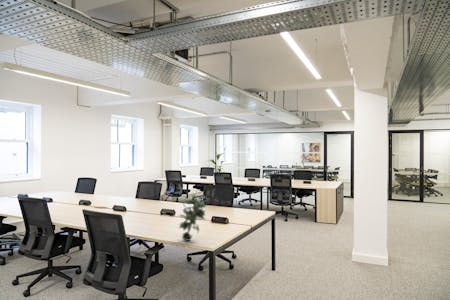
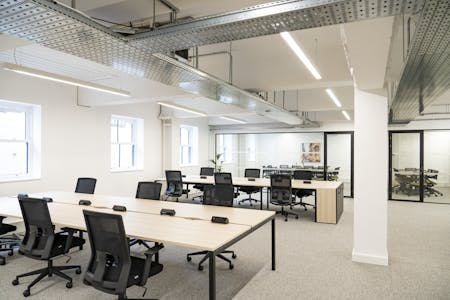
- potted plant (193, 216)
